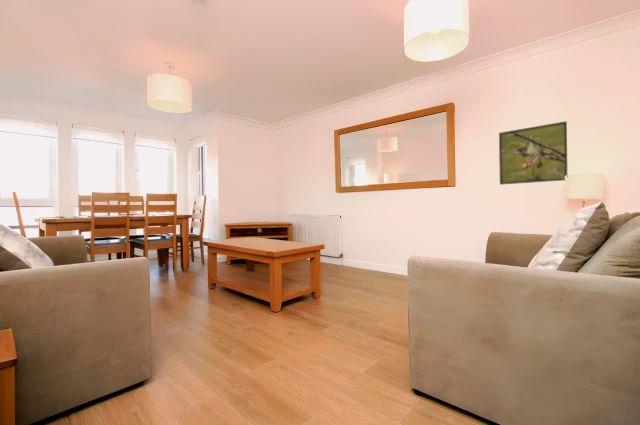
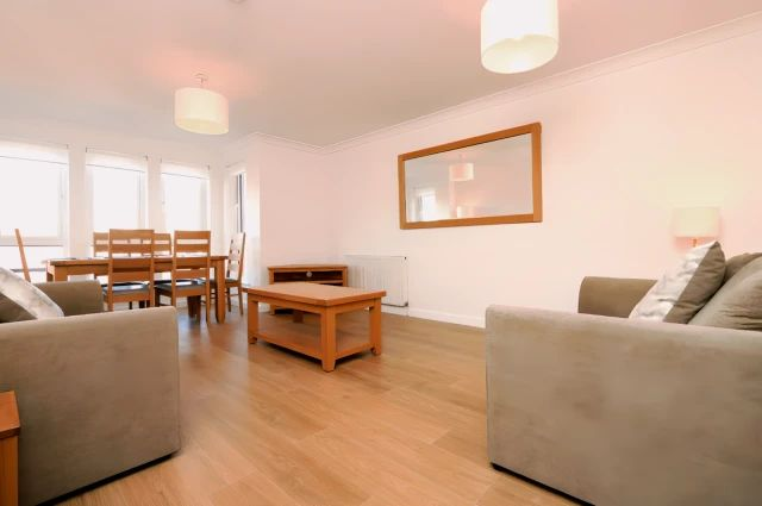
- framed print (531, 155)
